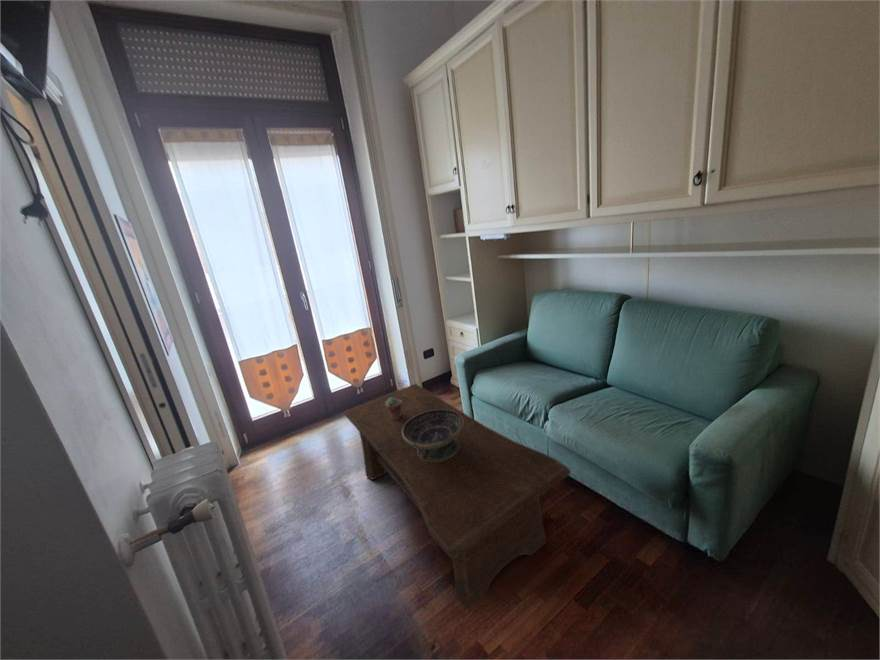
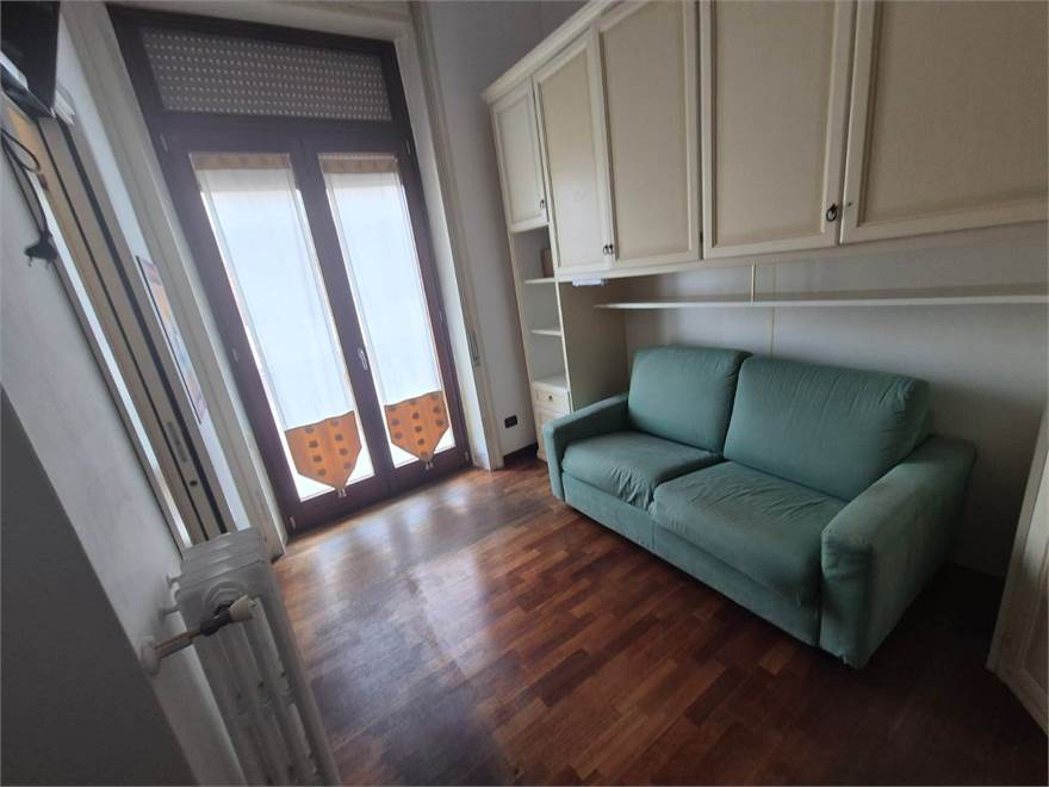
- potted succulent (394, 406)
- decorative bowl (434, 436)
- coffee table (436, 470)
